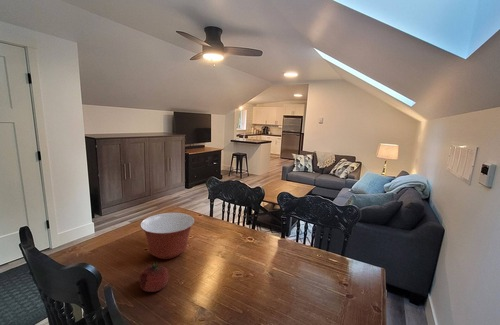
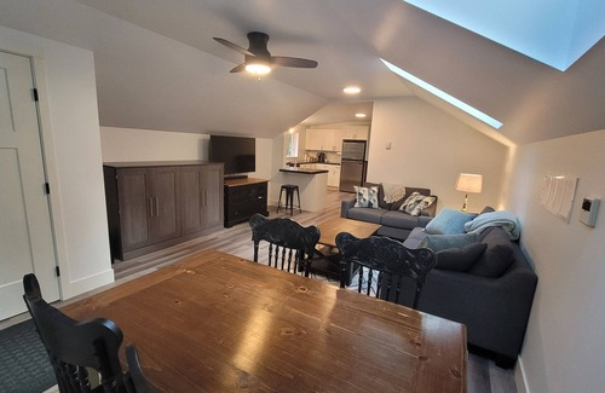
- fruit (154, 274)
- mixing bowl (168, 237)
